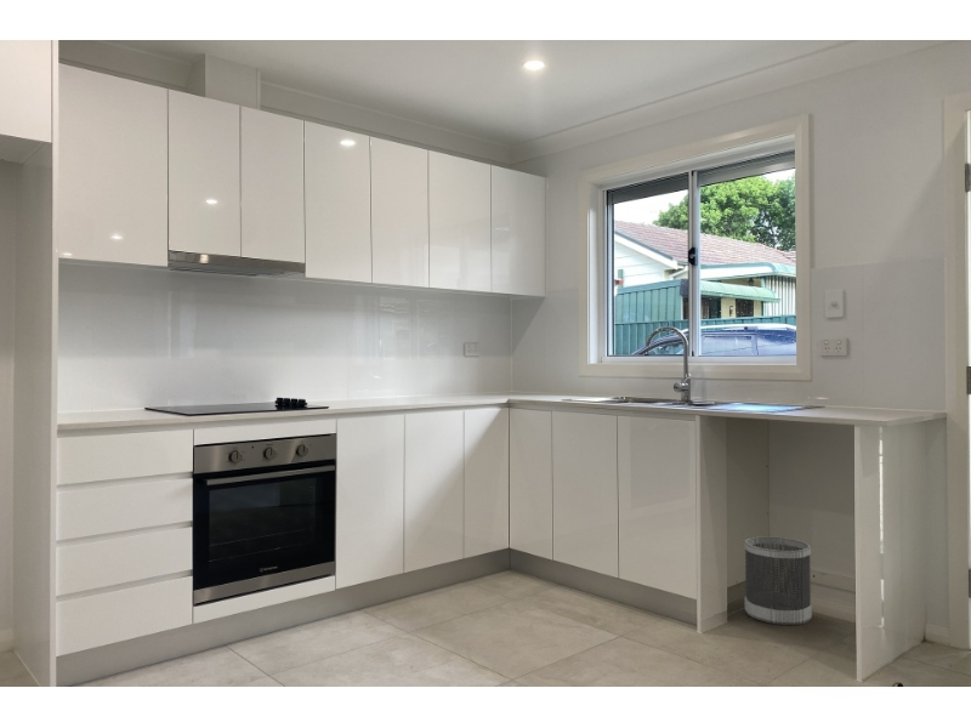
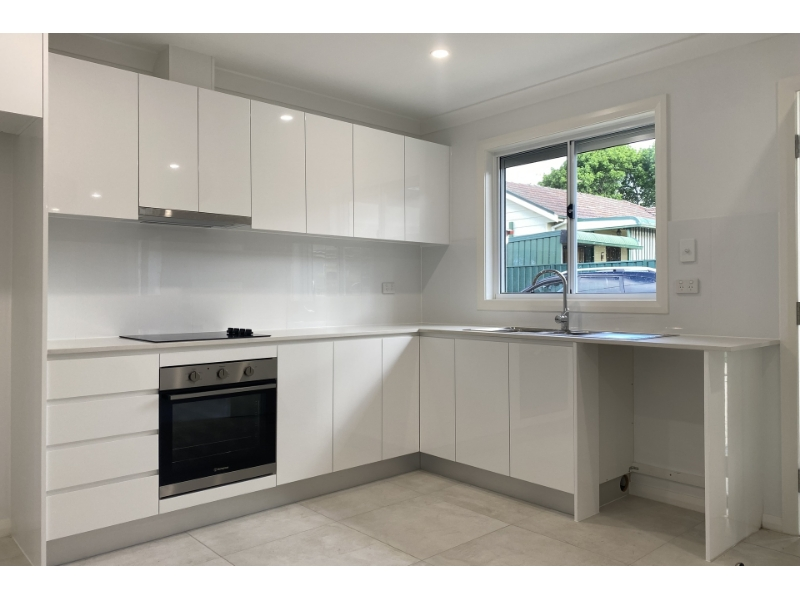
- wastebasket (777, 579)
